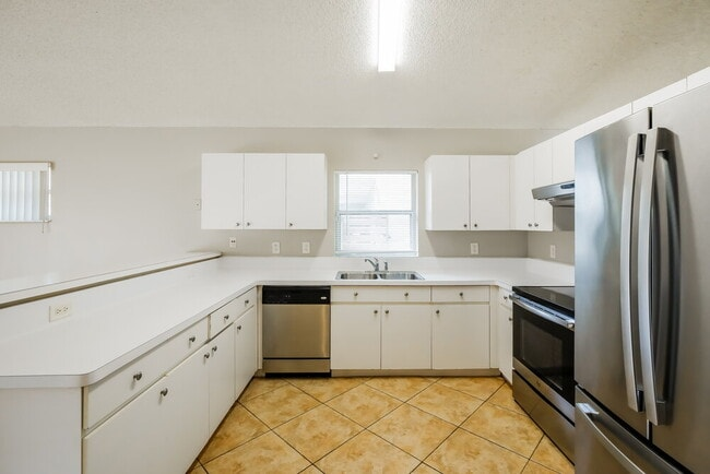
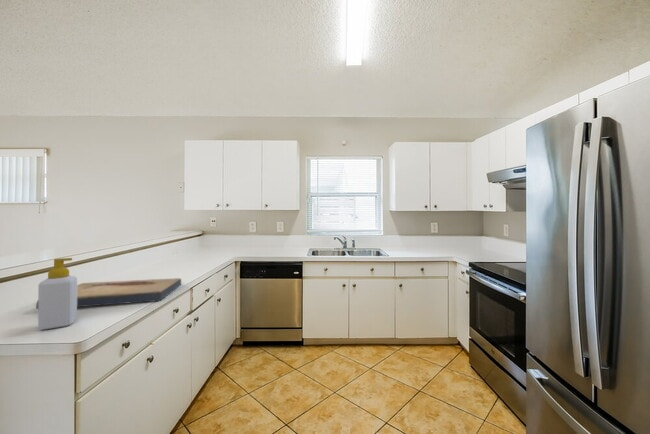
+ fish fossil (119, 291)
+ soap bottle (58, 291)
